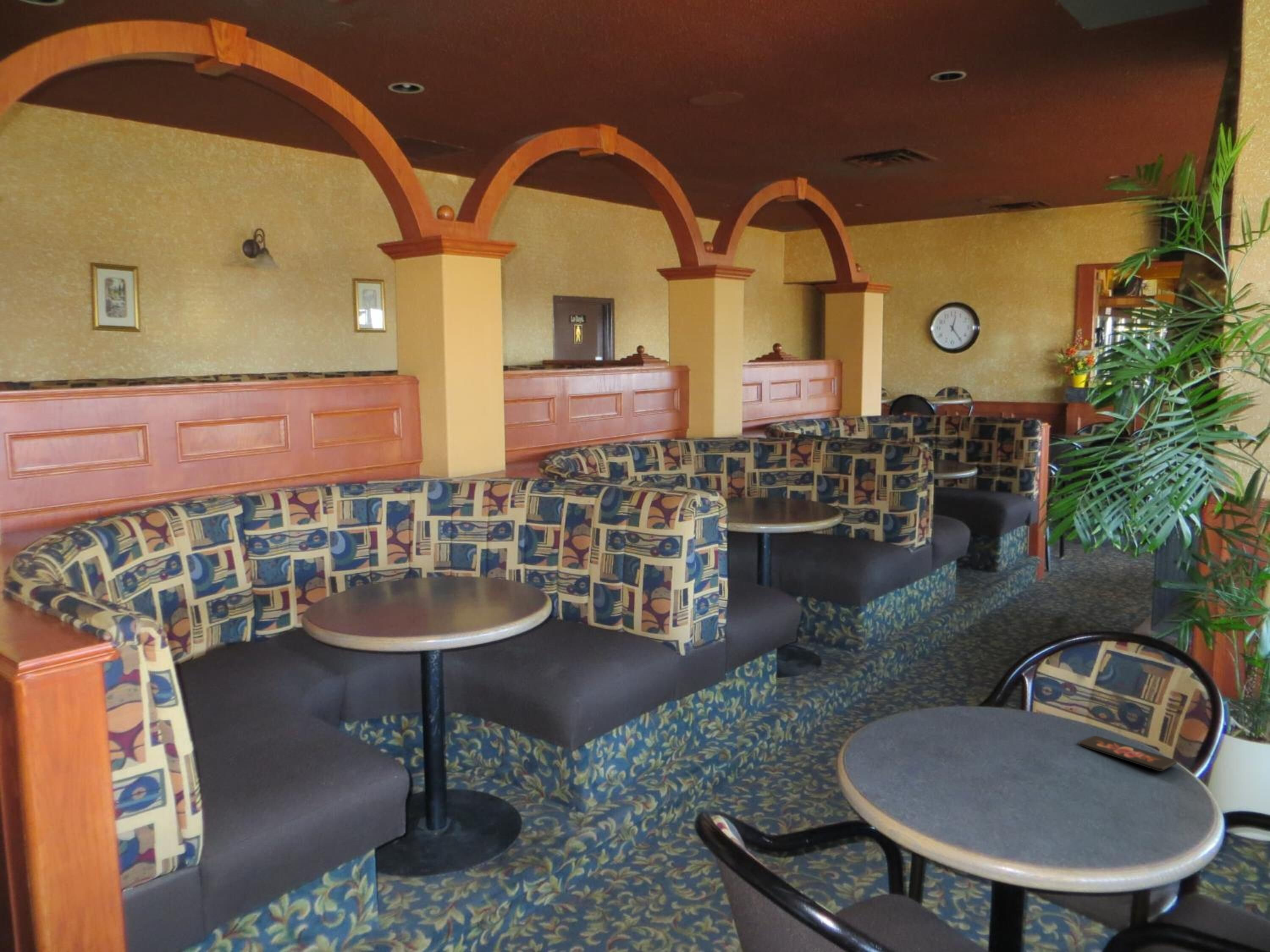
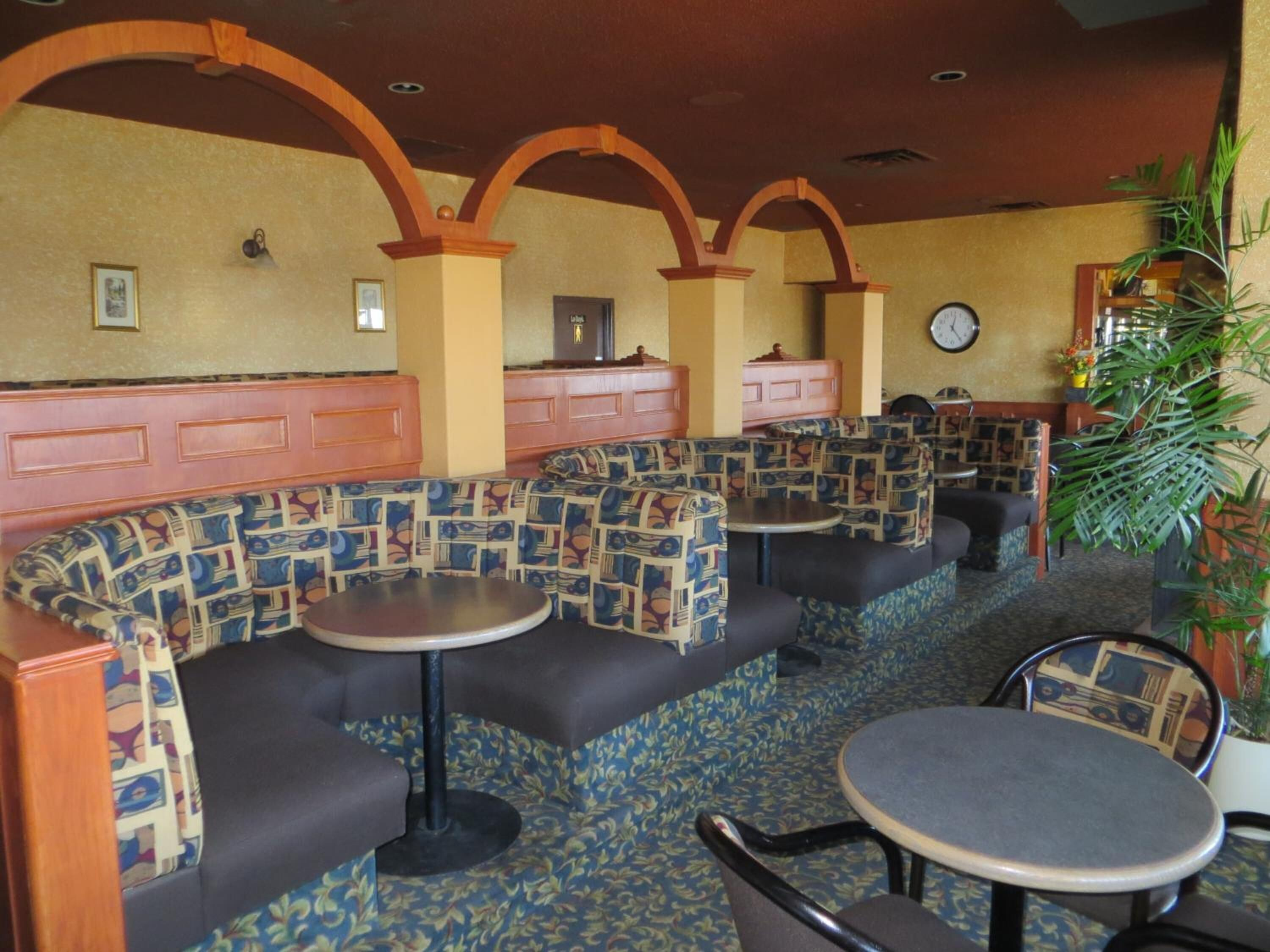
- smartphone (1126, 753)
